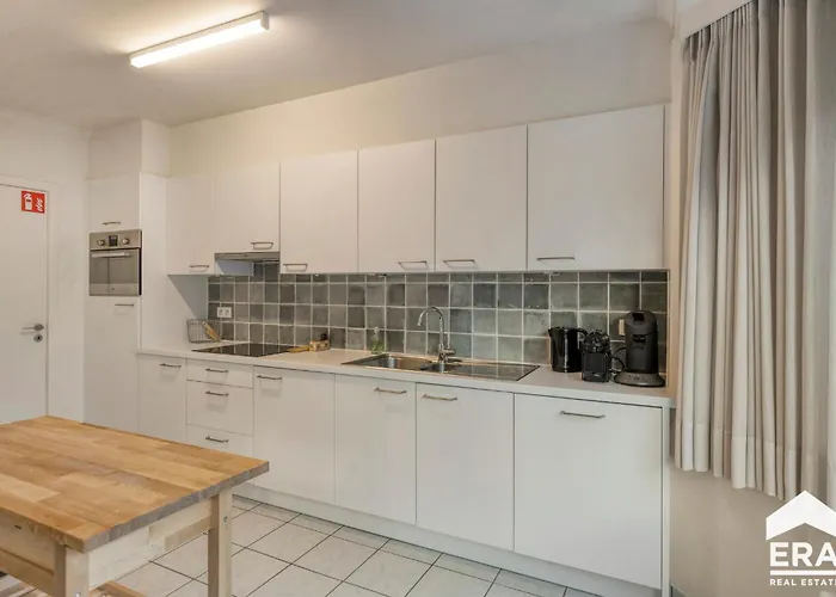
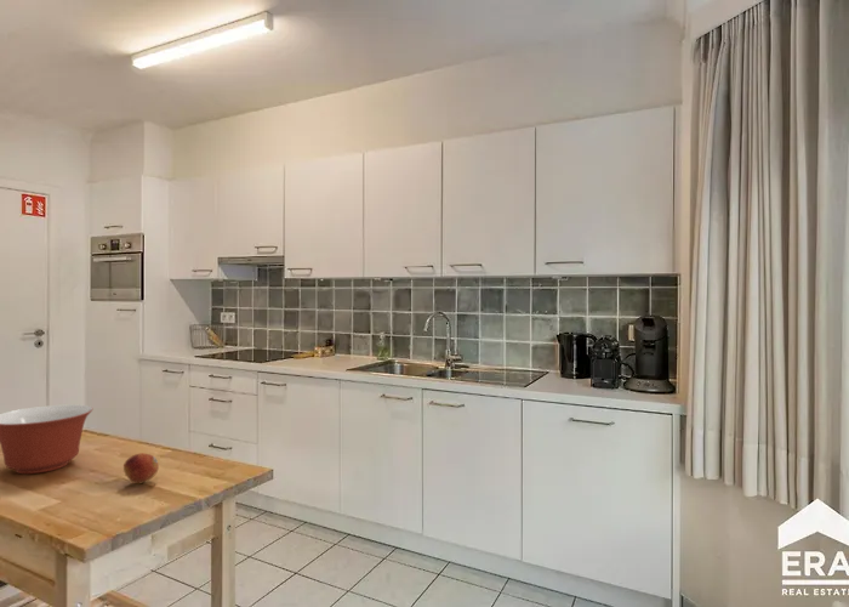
+ mixing bowl (42, 439)
+ fruit (141, 469)
